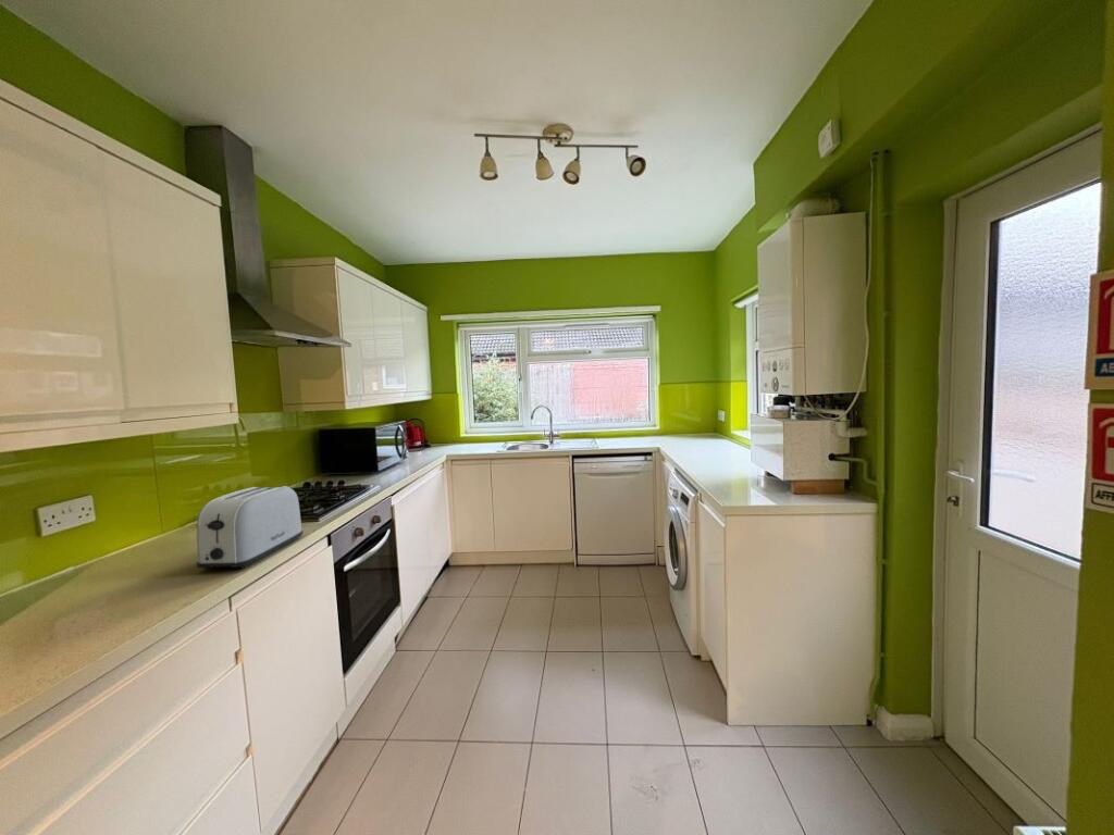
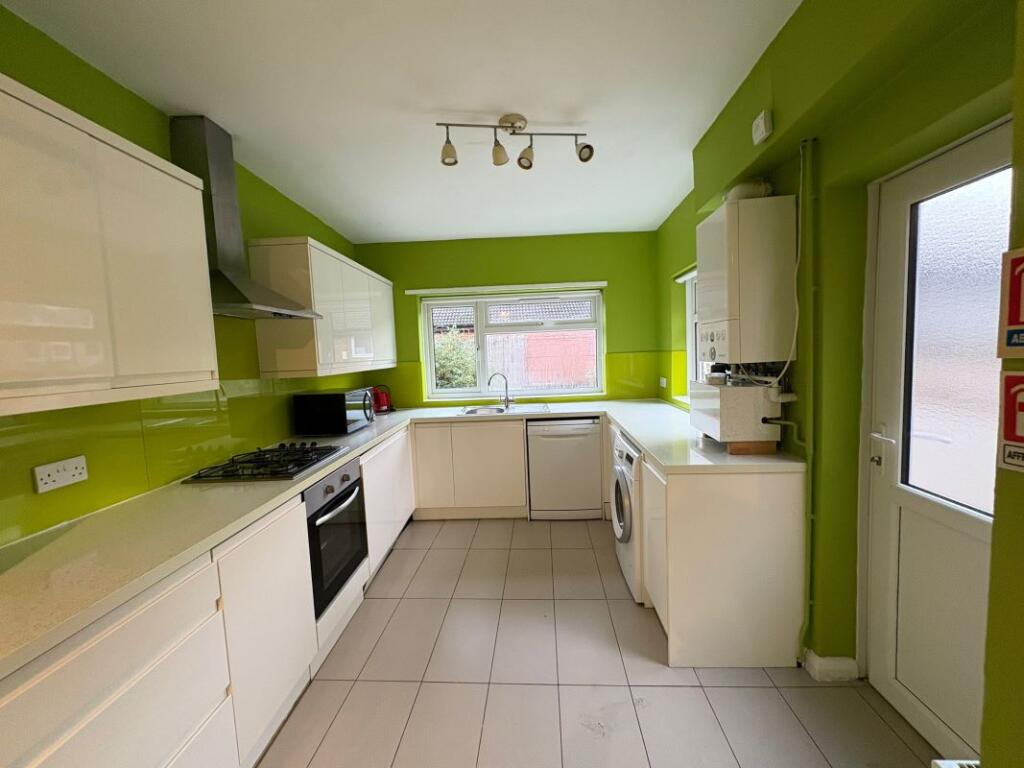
- toaster (251, 522)
